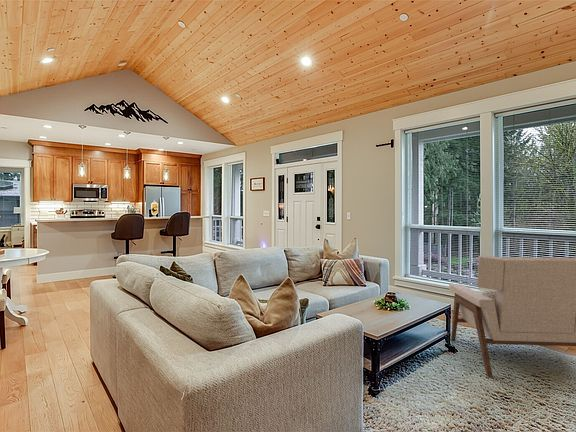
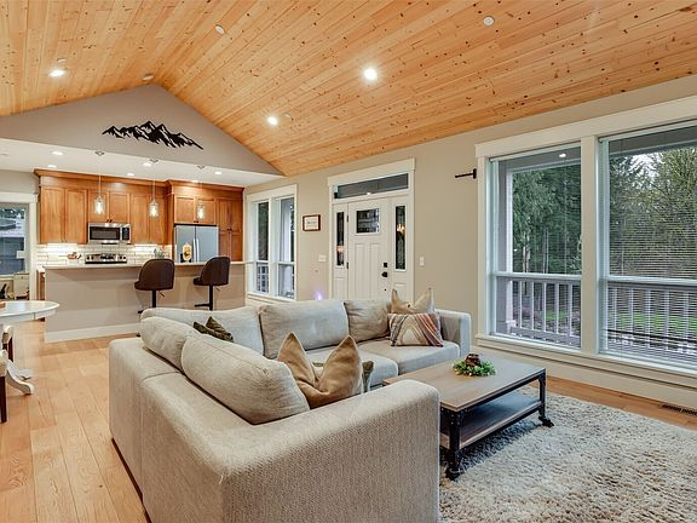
- armchair (516, 305)
